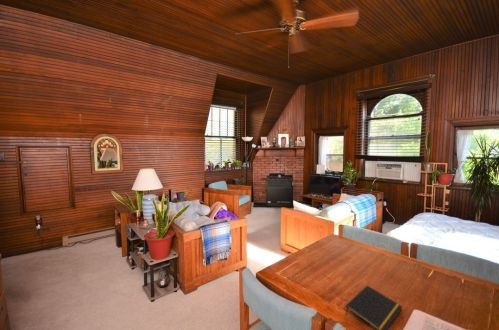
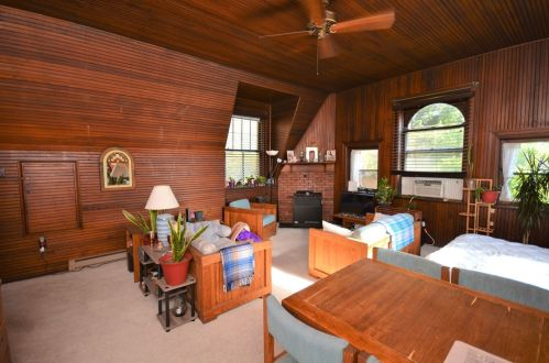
- notepad (374, 306)
